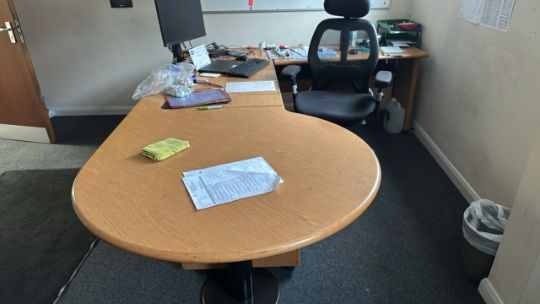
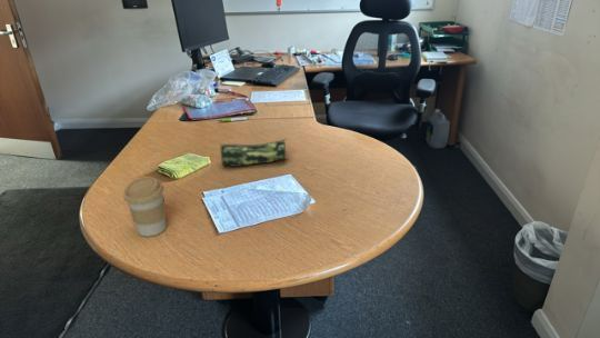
+ coffee cup (147, 206)
+ pencil case (254, 152)
